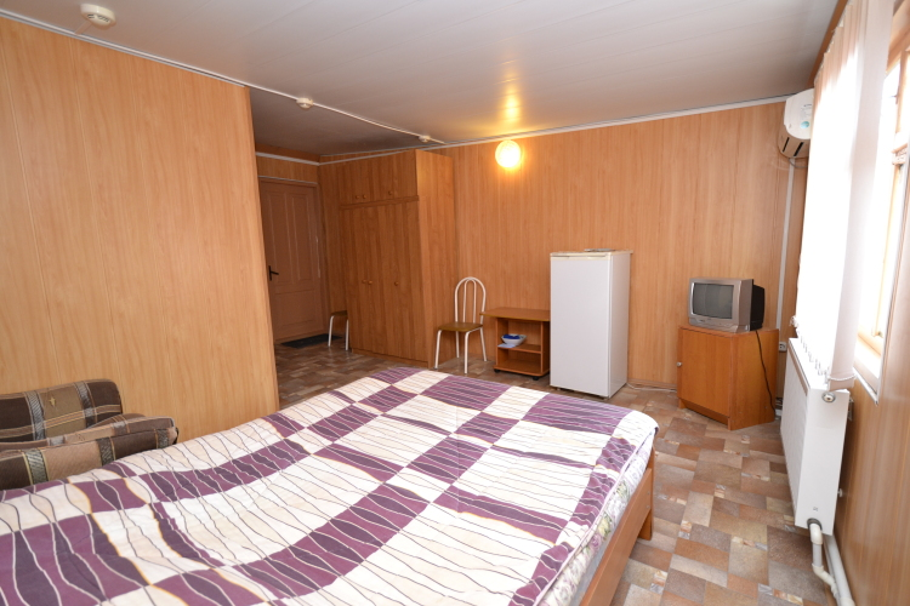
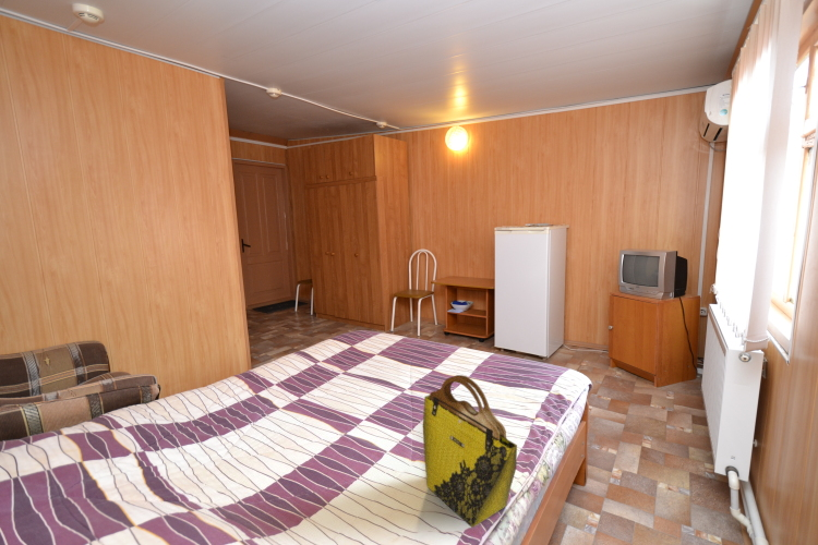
+ tote bag (465, 437)
